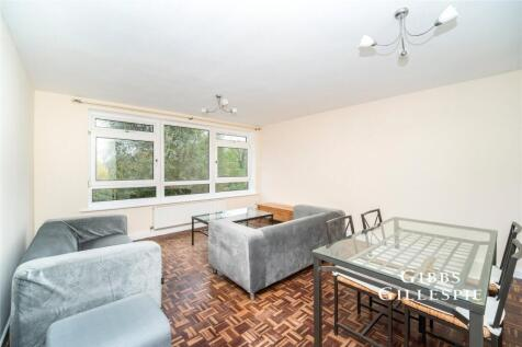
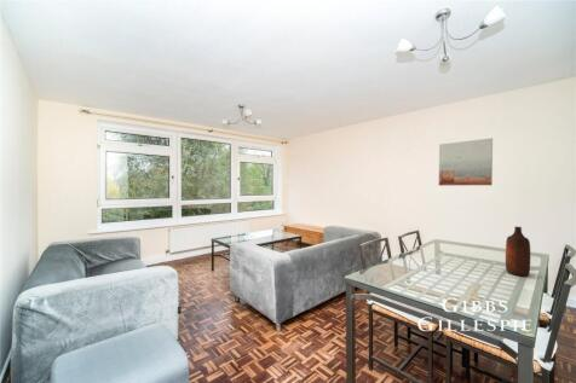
+ wall art (463, 163)
+ bottle (517, 250)
